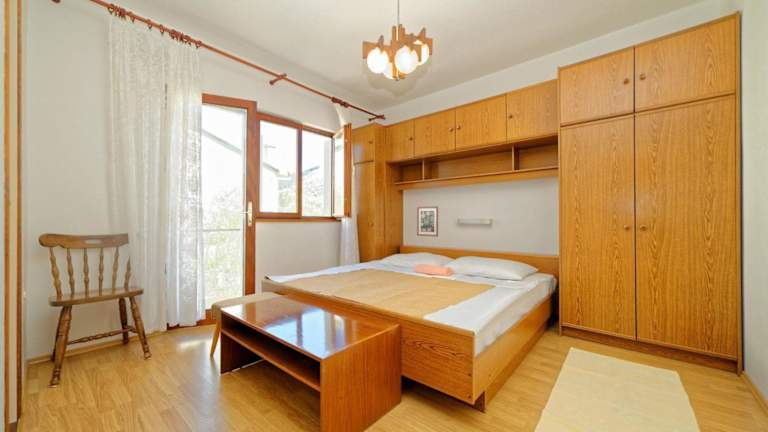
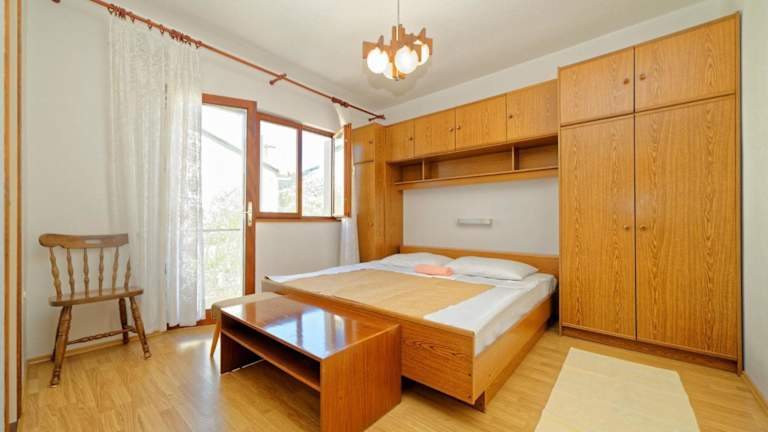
- wall art (427, 221)
